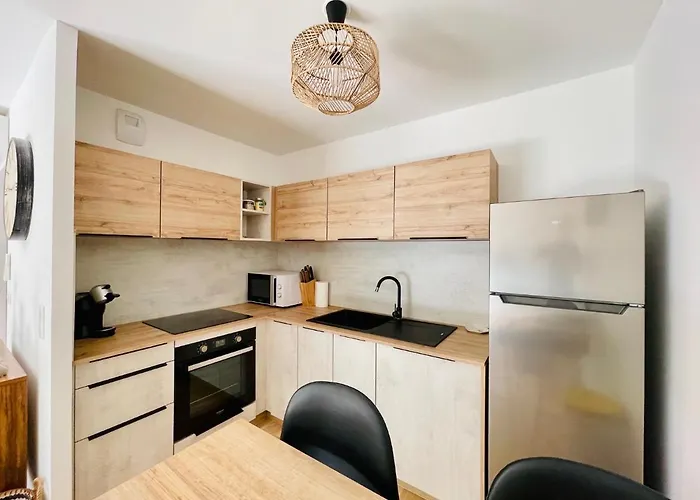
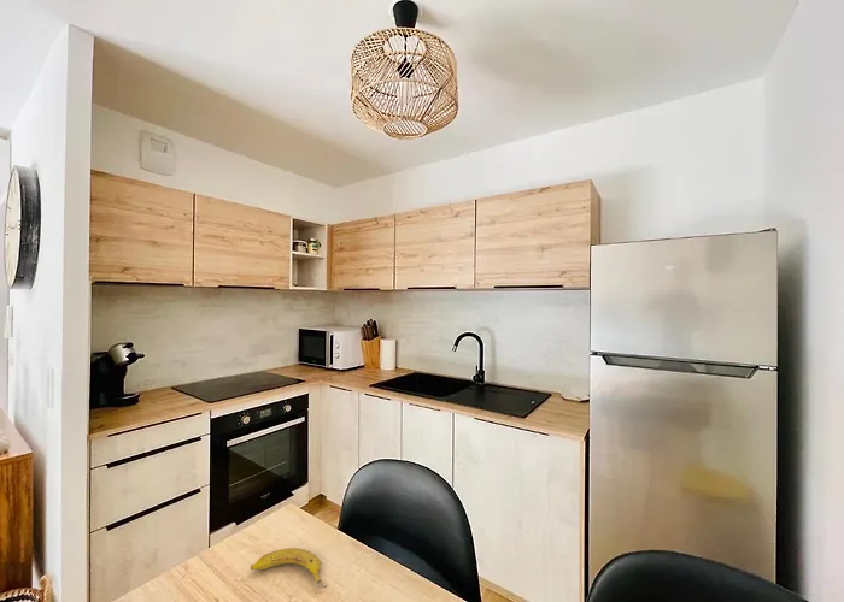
+ fruit (292, 562)
